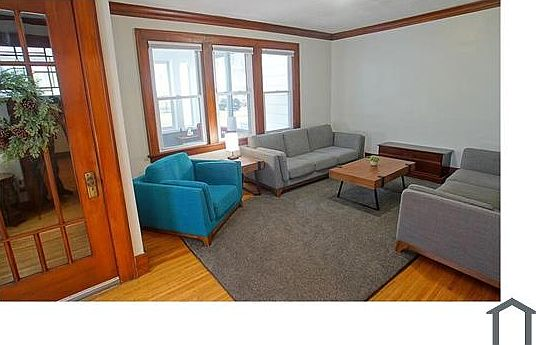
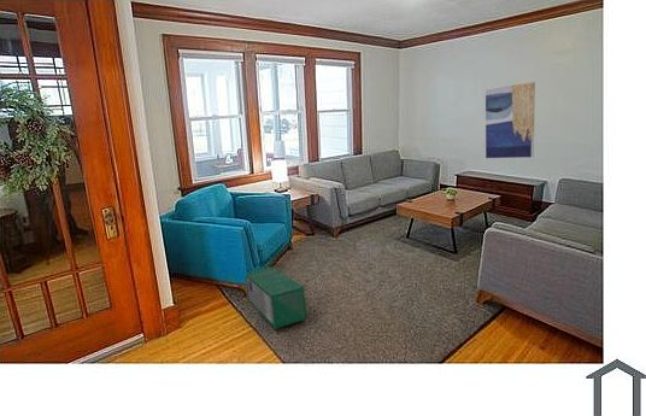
+ storage bin (274, 294)
+ wall art (509, 122)
